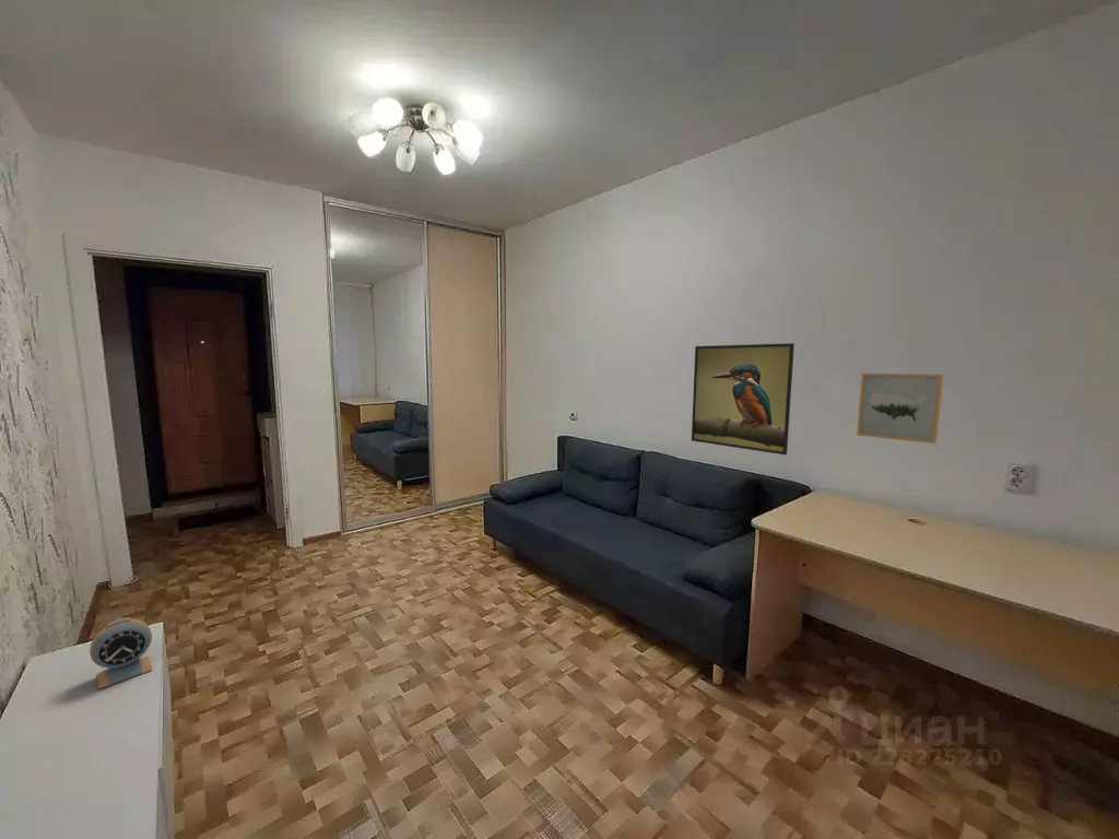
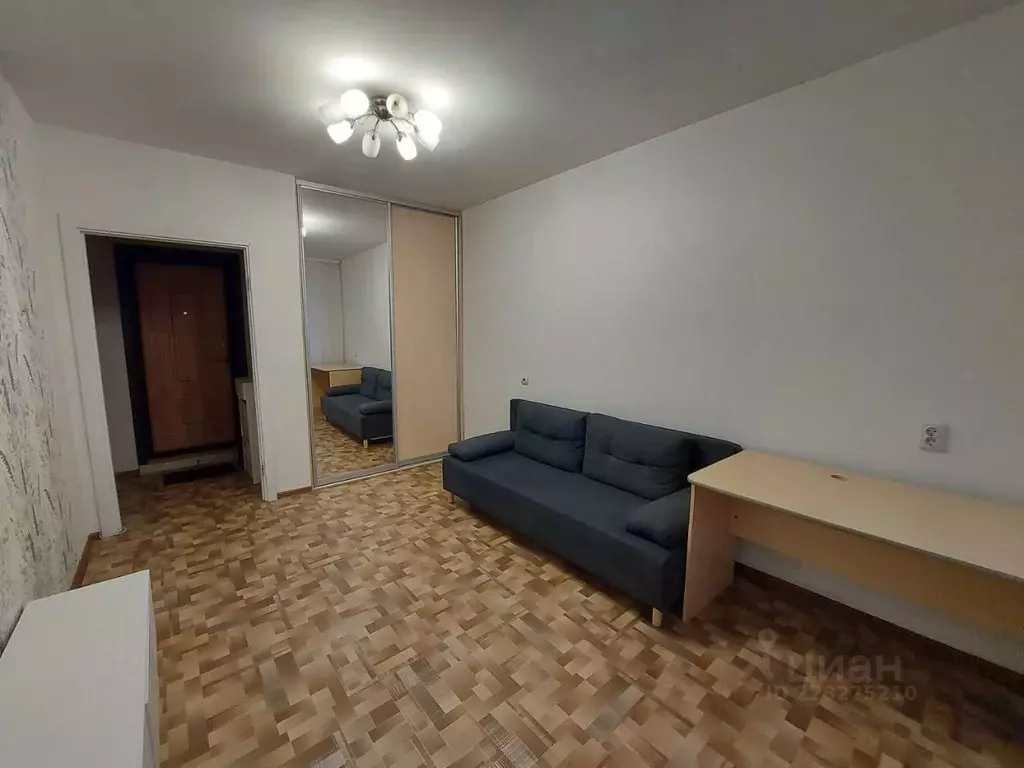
- wall art (897, 406)
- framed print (738, 397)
- alarm clock (121, 646)
